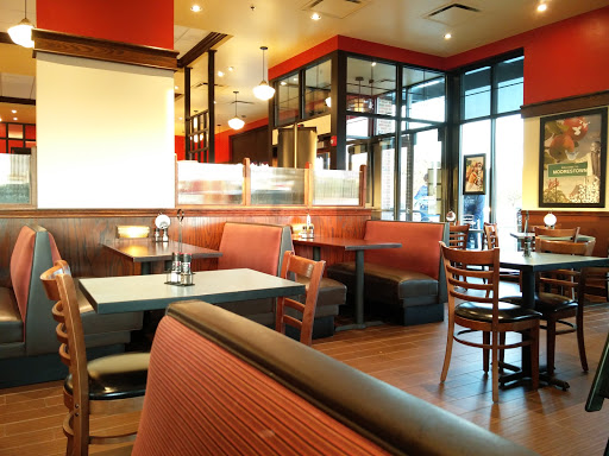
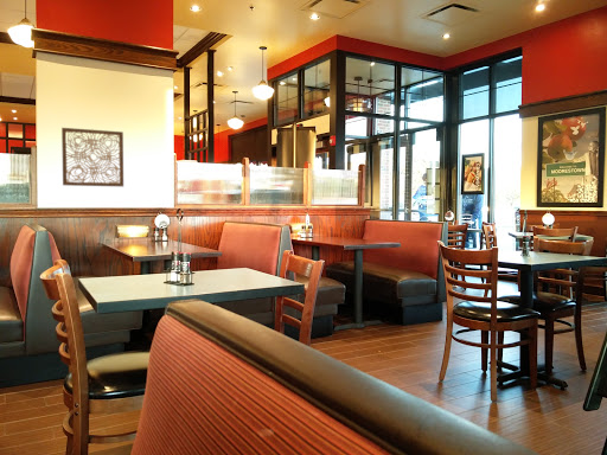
+ wall art (91, 159)
